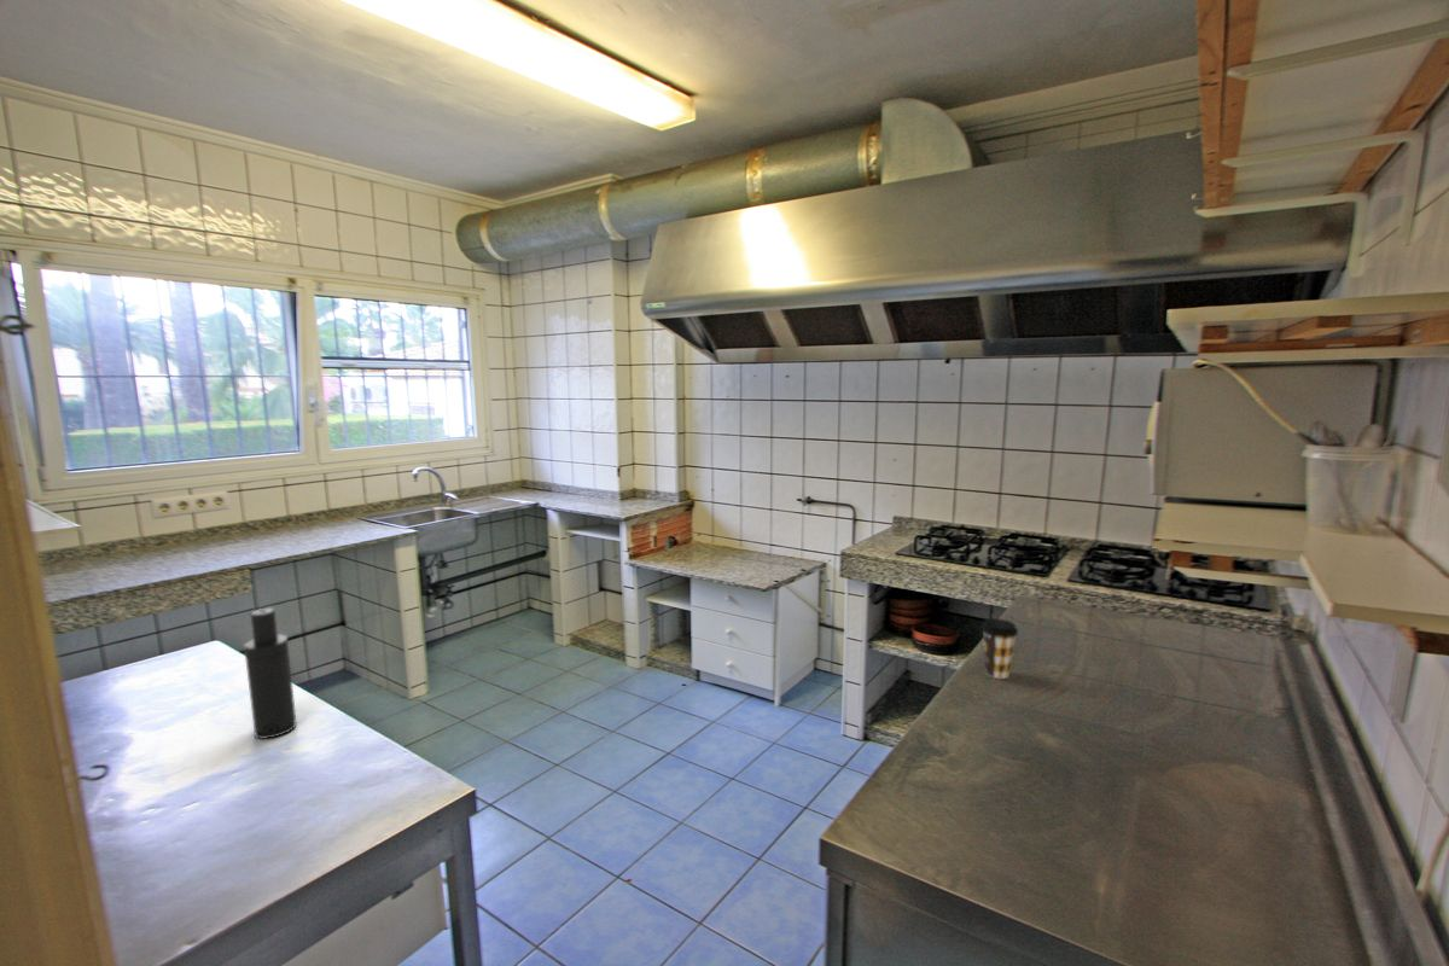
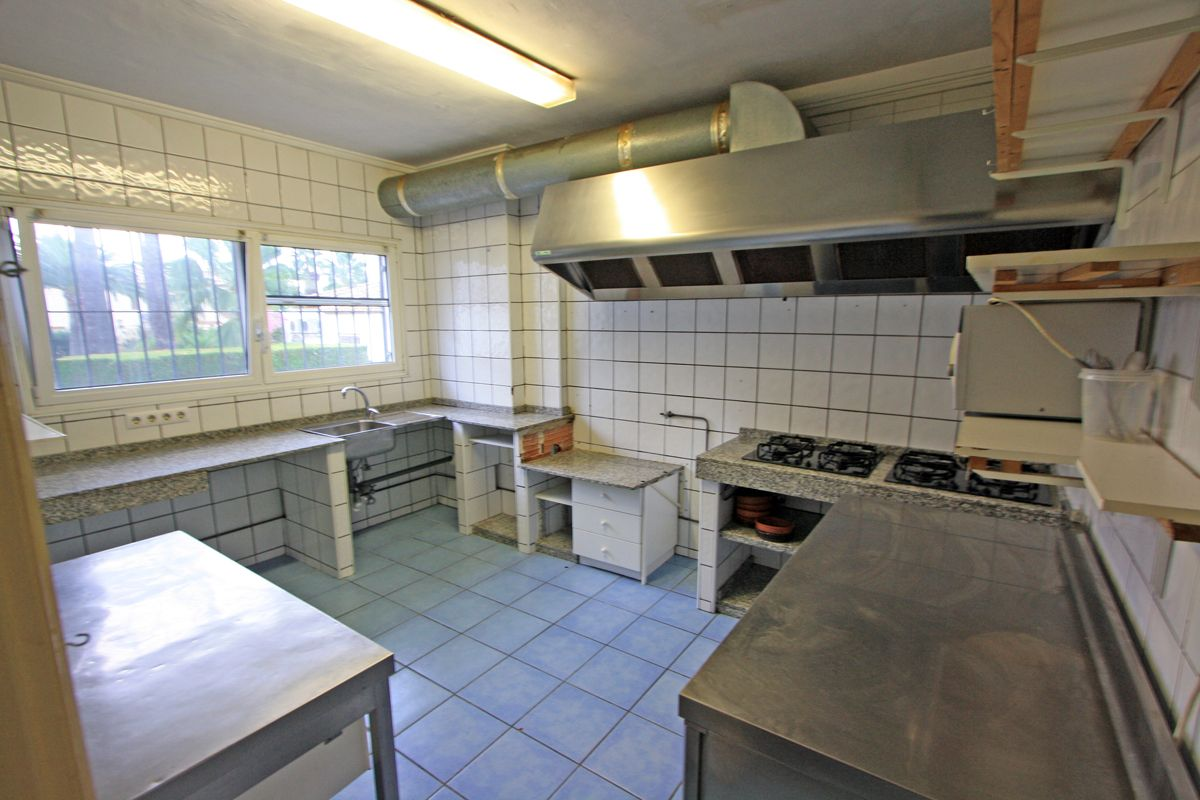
- coffee cup (997, 648)
- atomizer (269, 670)
